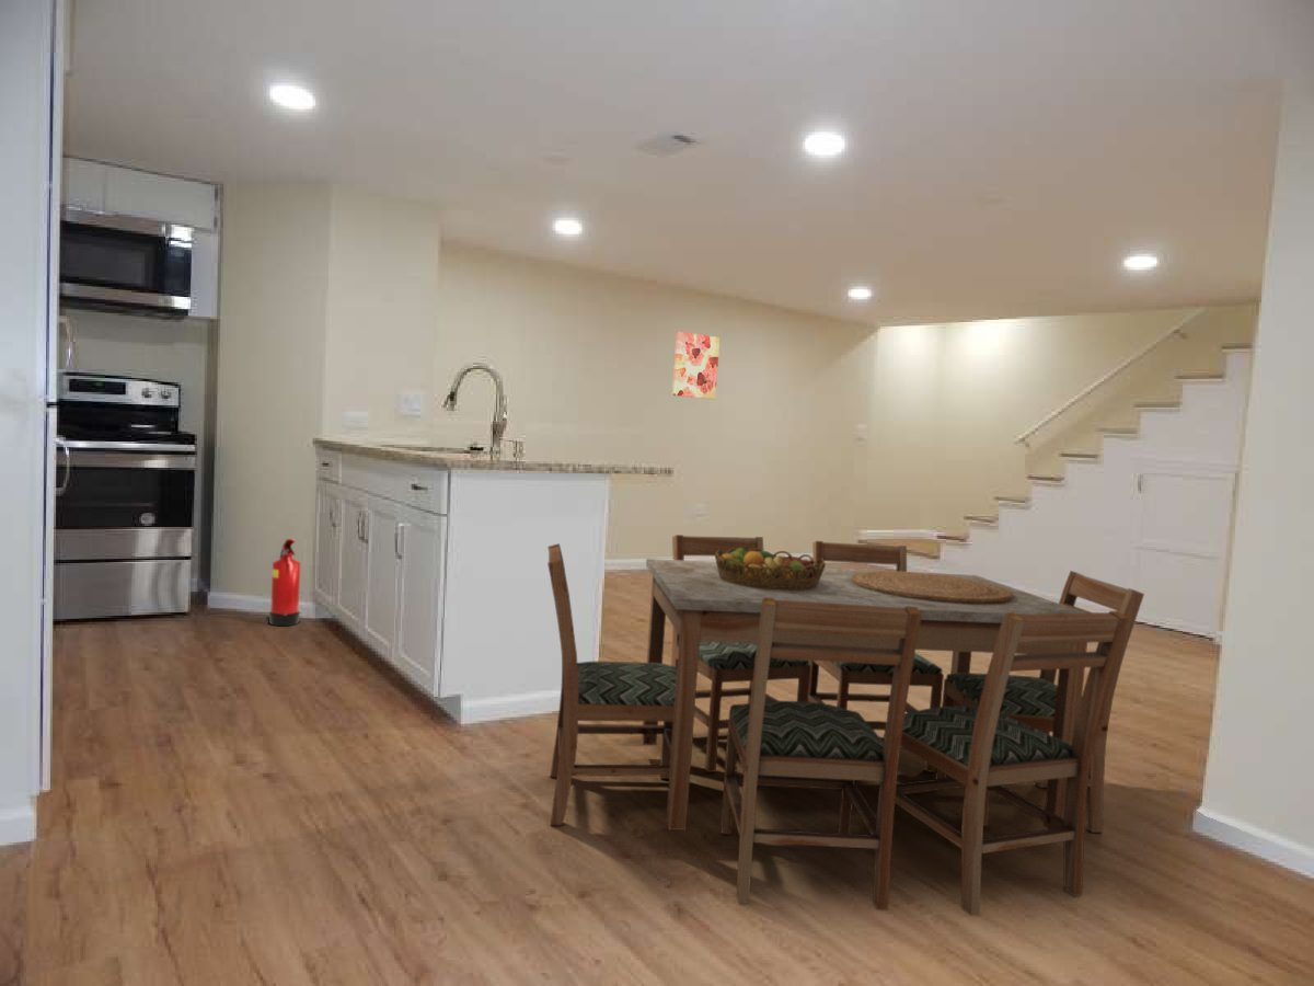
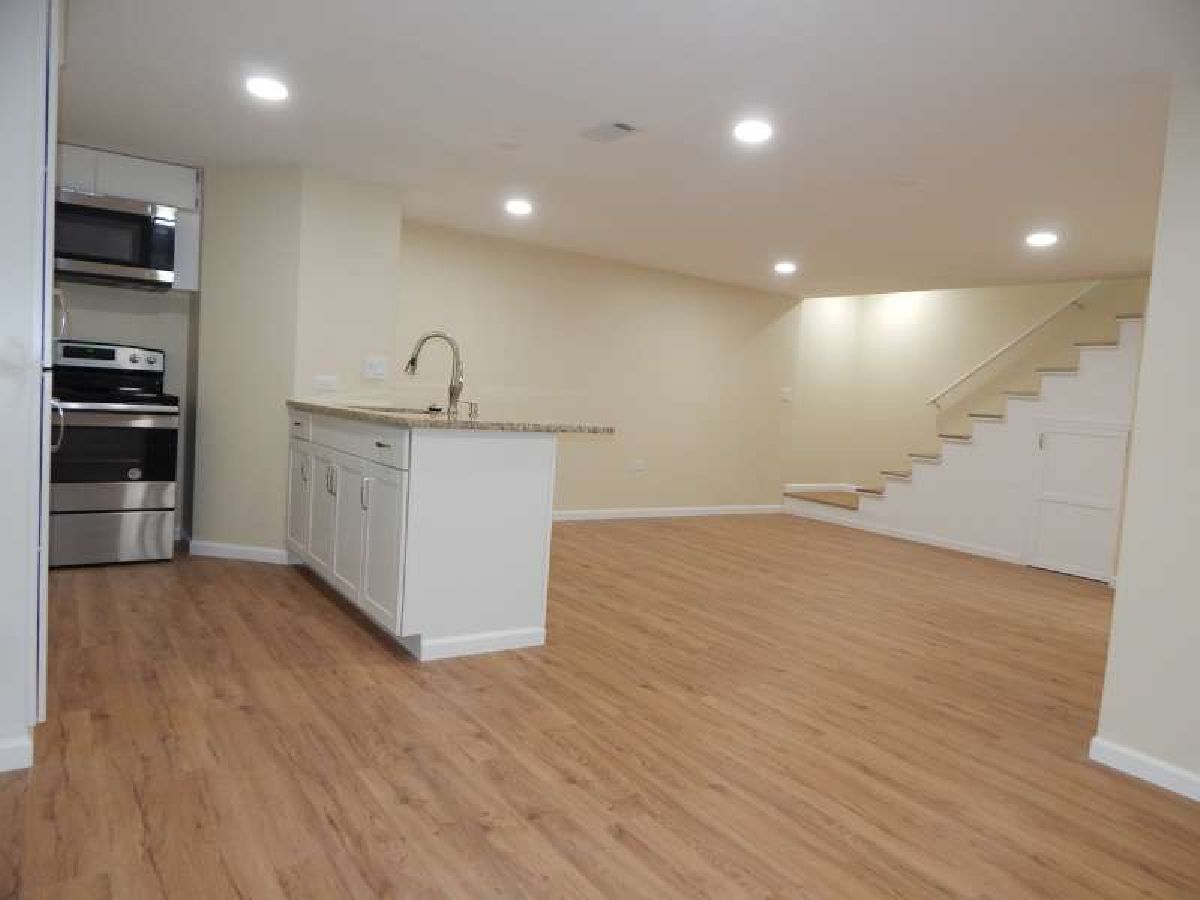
- dining table (832, 676)
- fire extinguisher (285, 578)
- wall art (695, 366)
